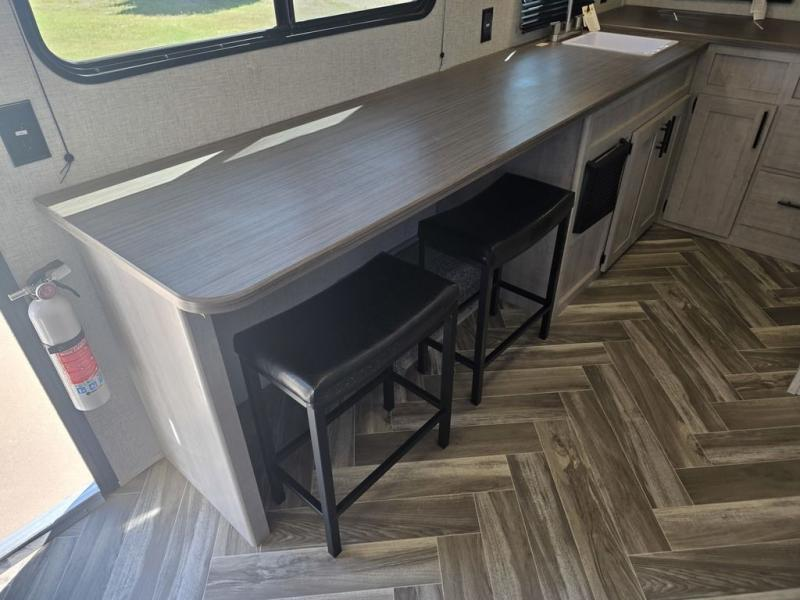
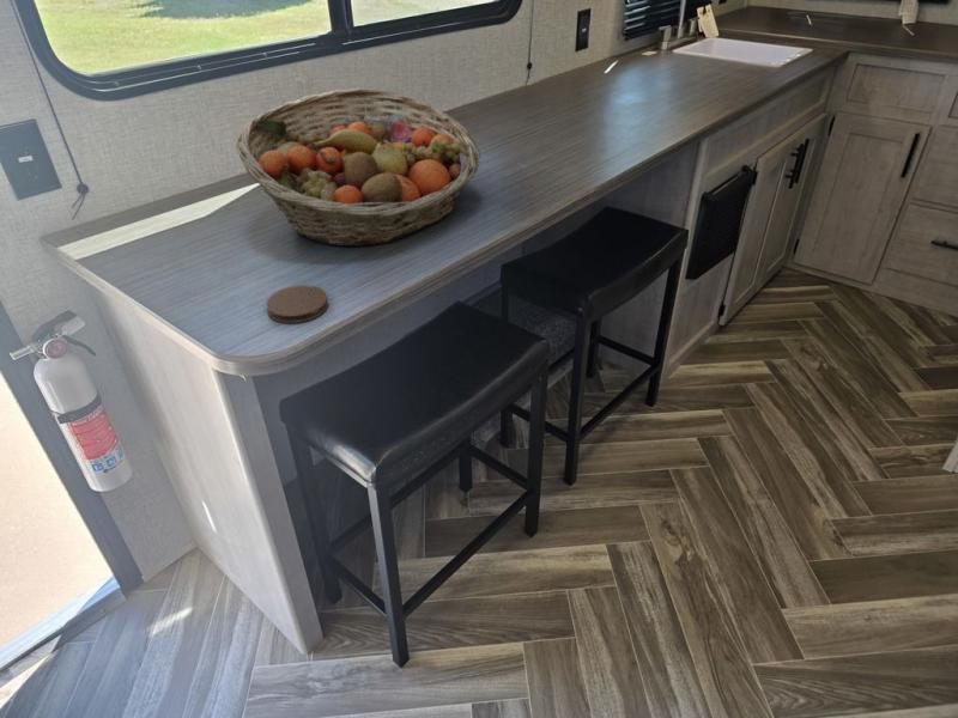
+ fruit basket (365, 164)
+ coaster (297, 303)
